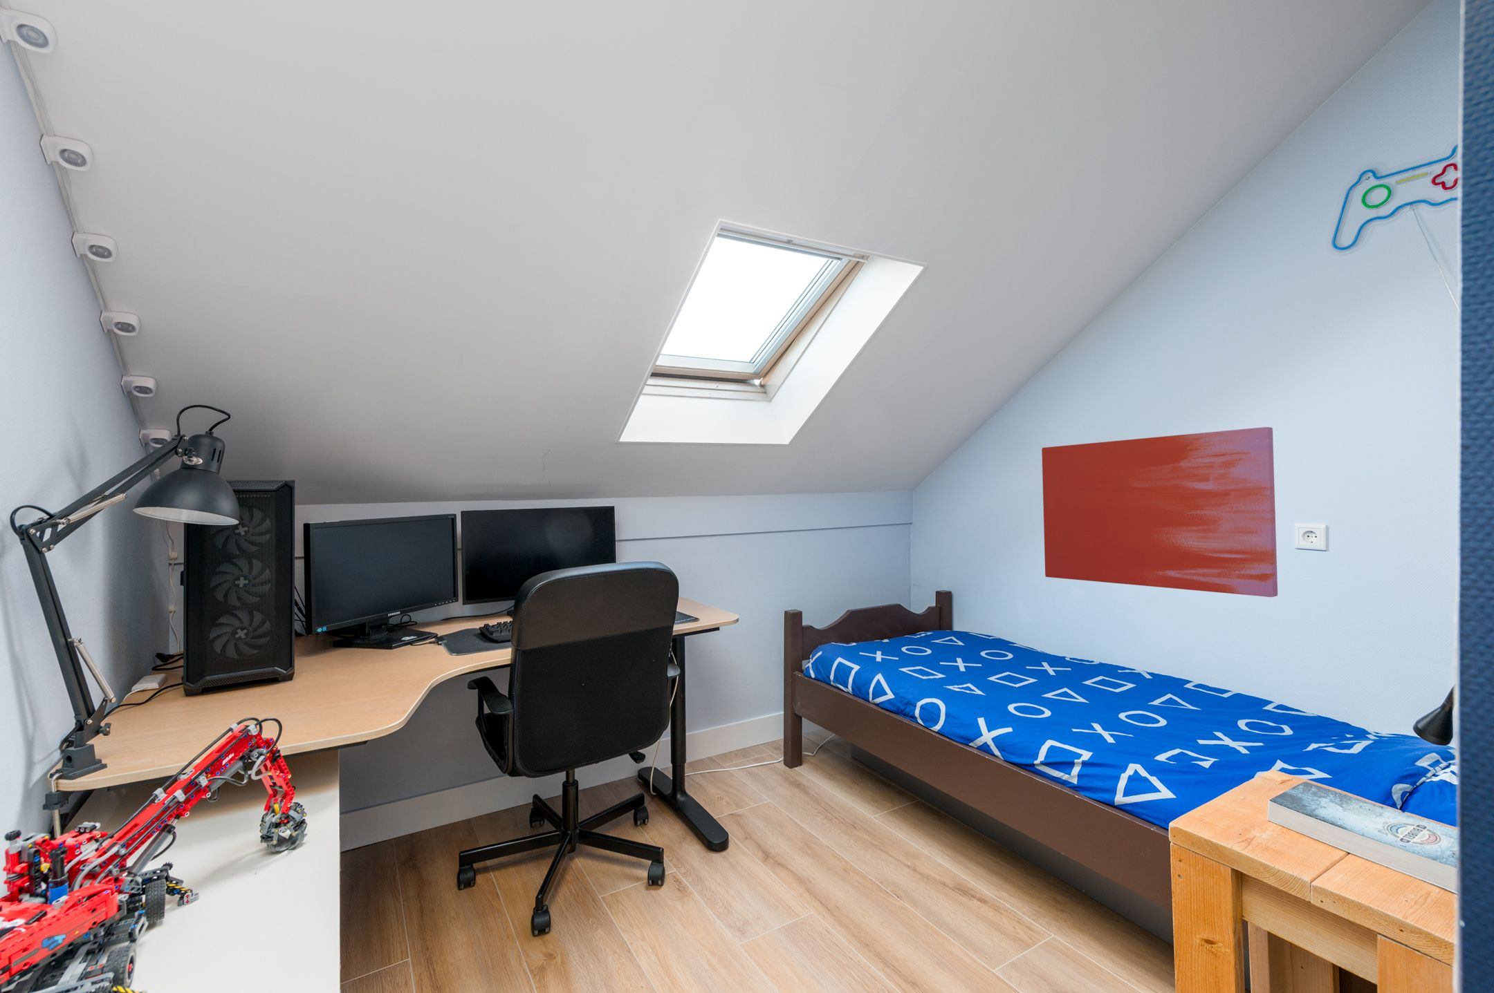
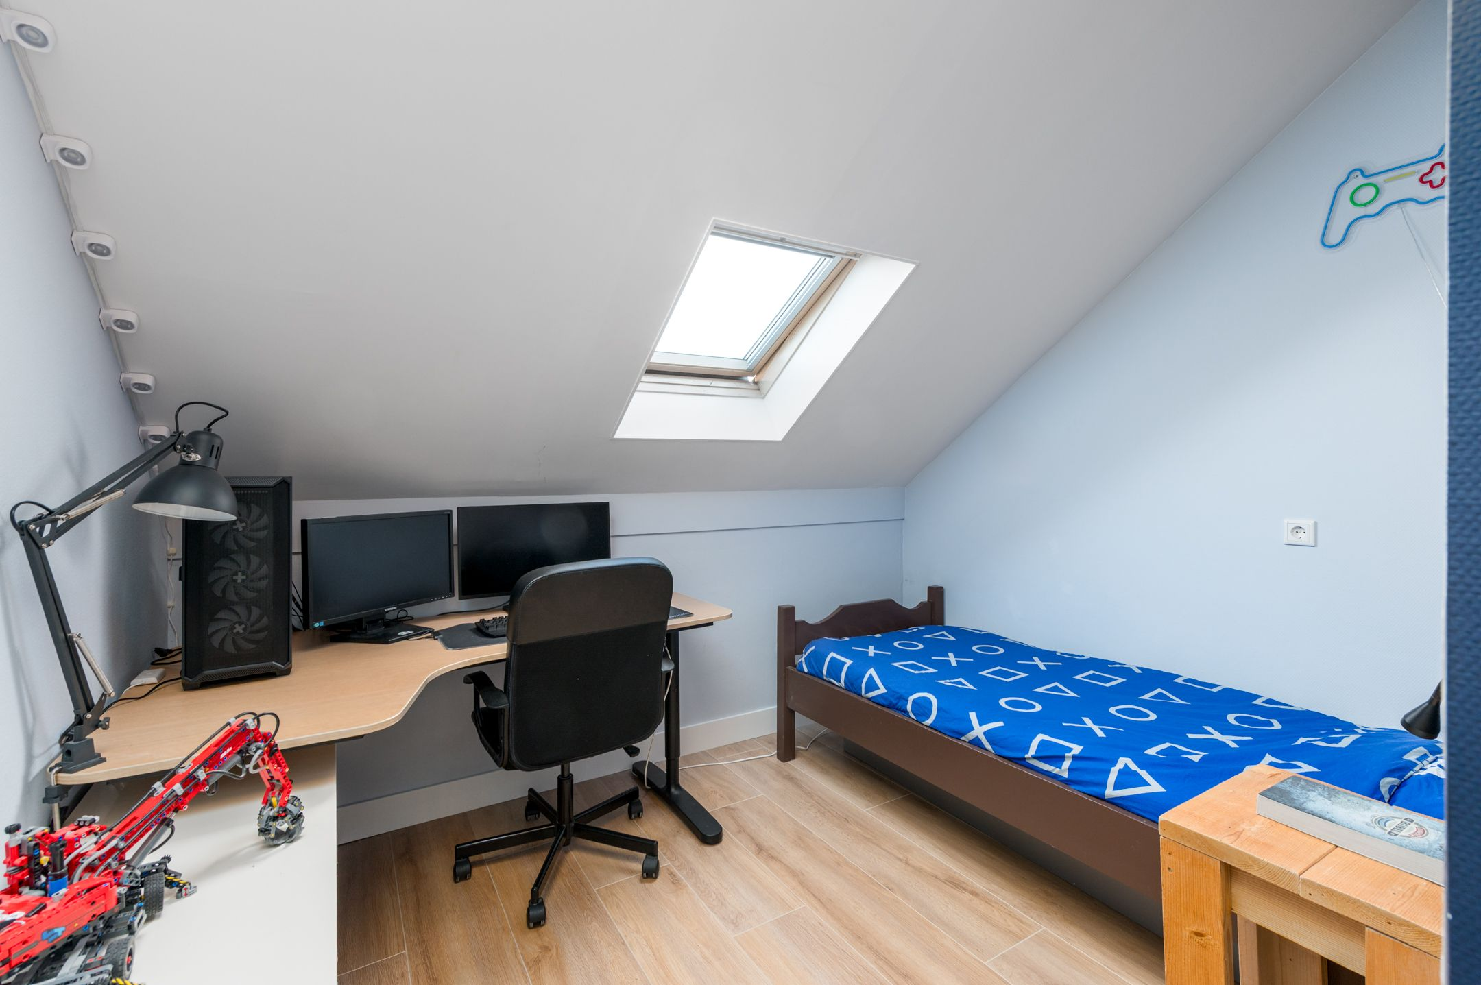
- wall art (1144, 512)
